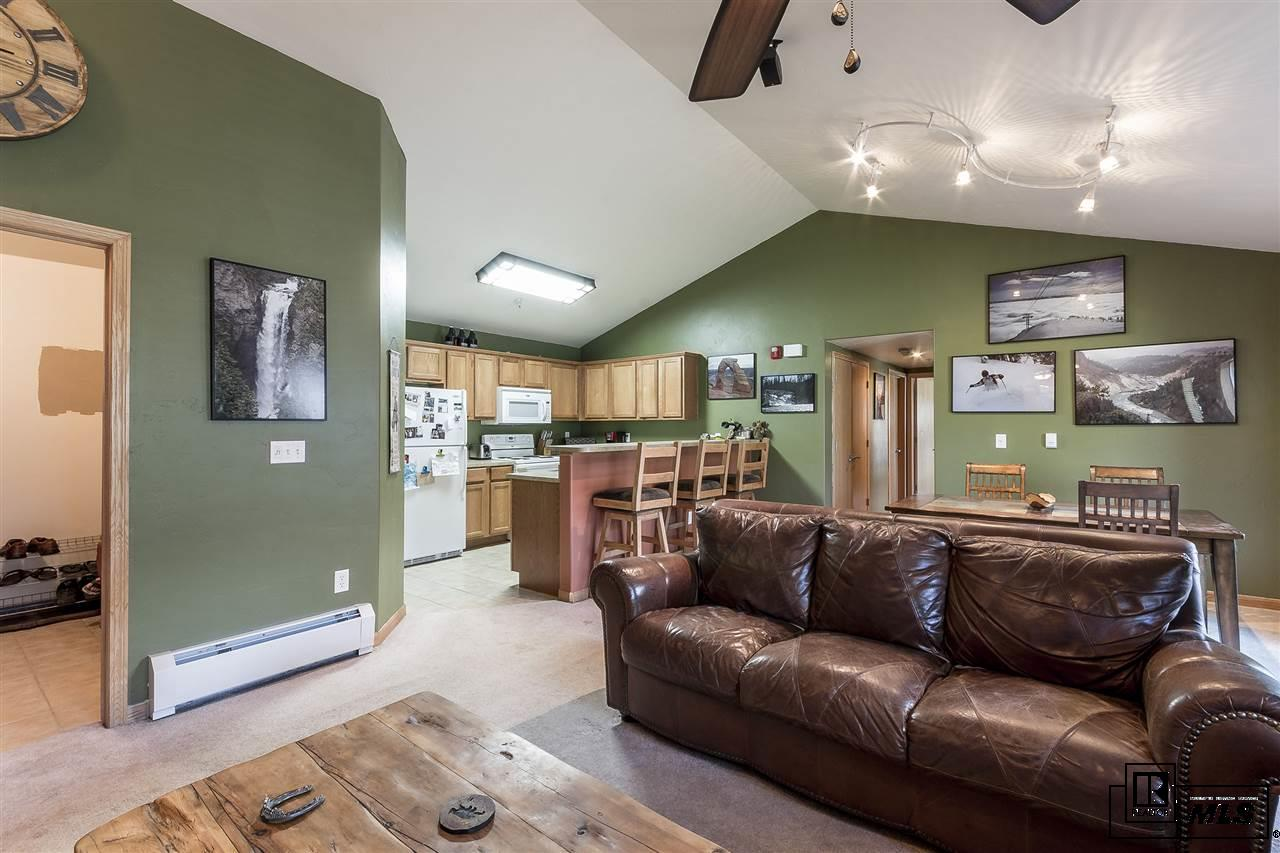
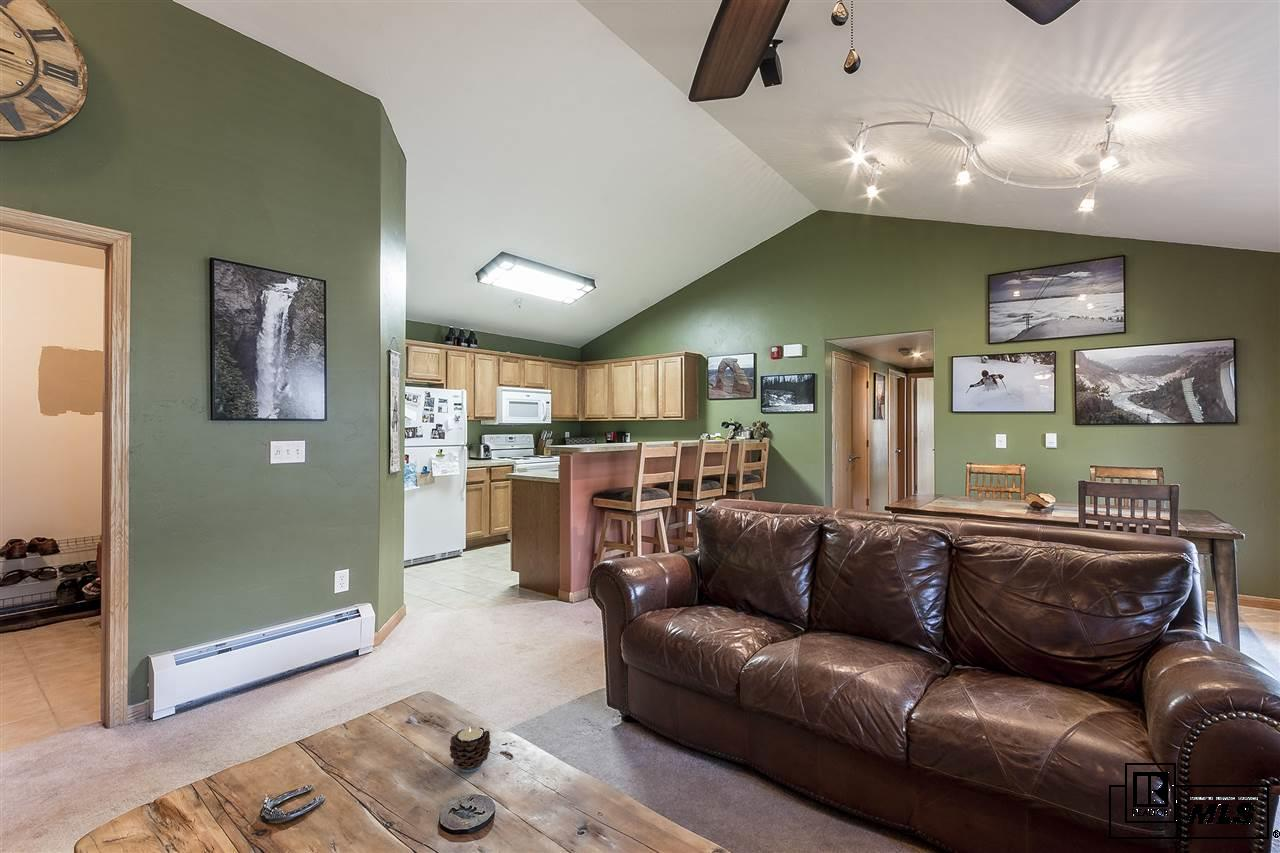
+ candle (470, 746)
